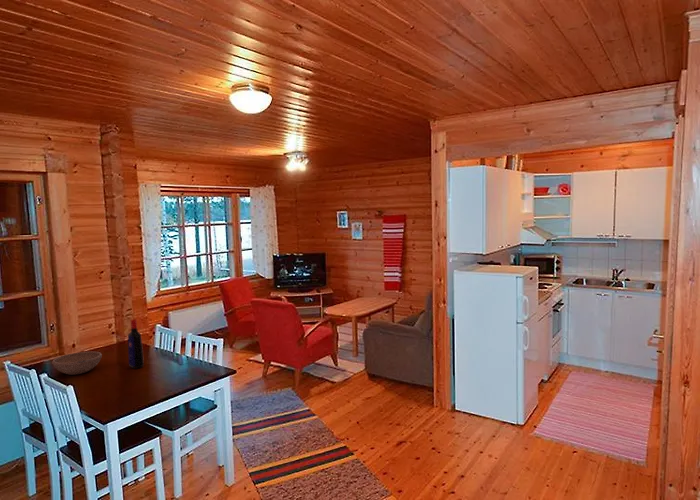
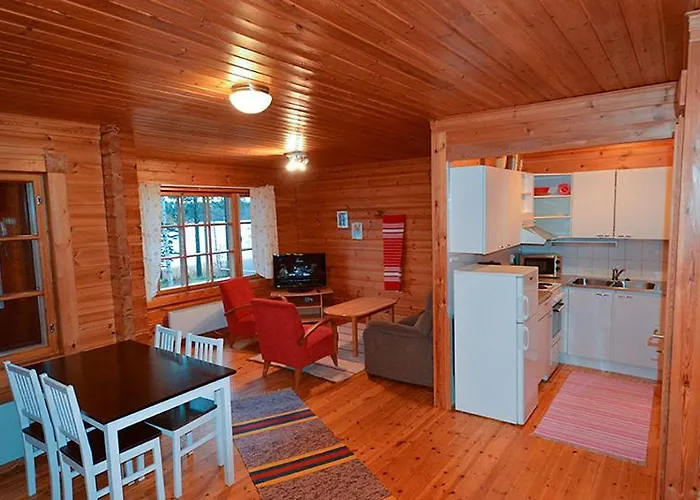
- liquor bottle (135, 343)
- bowl (77, 363)
